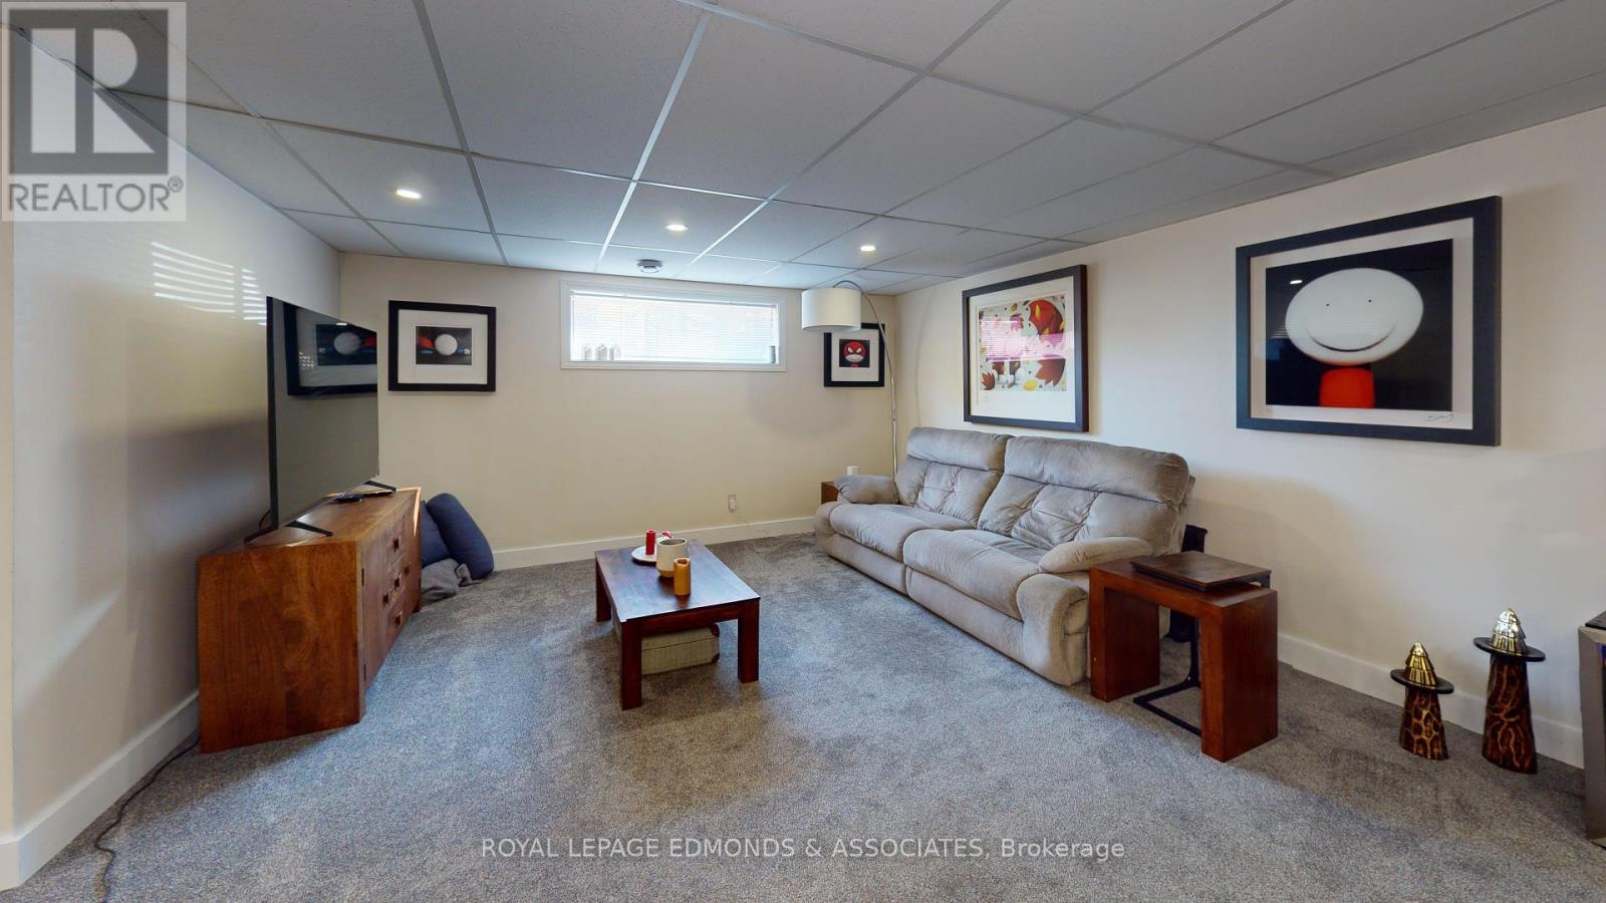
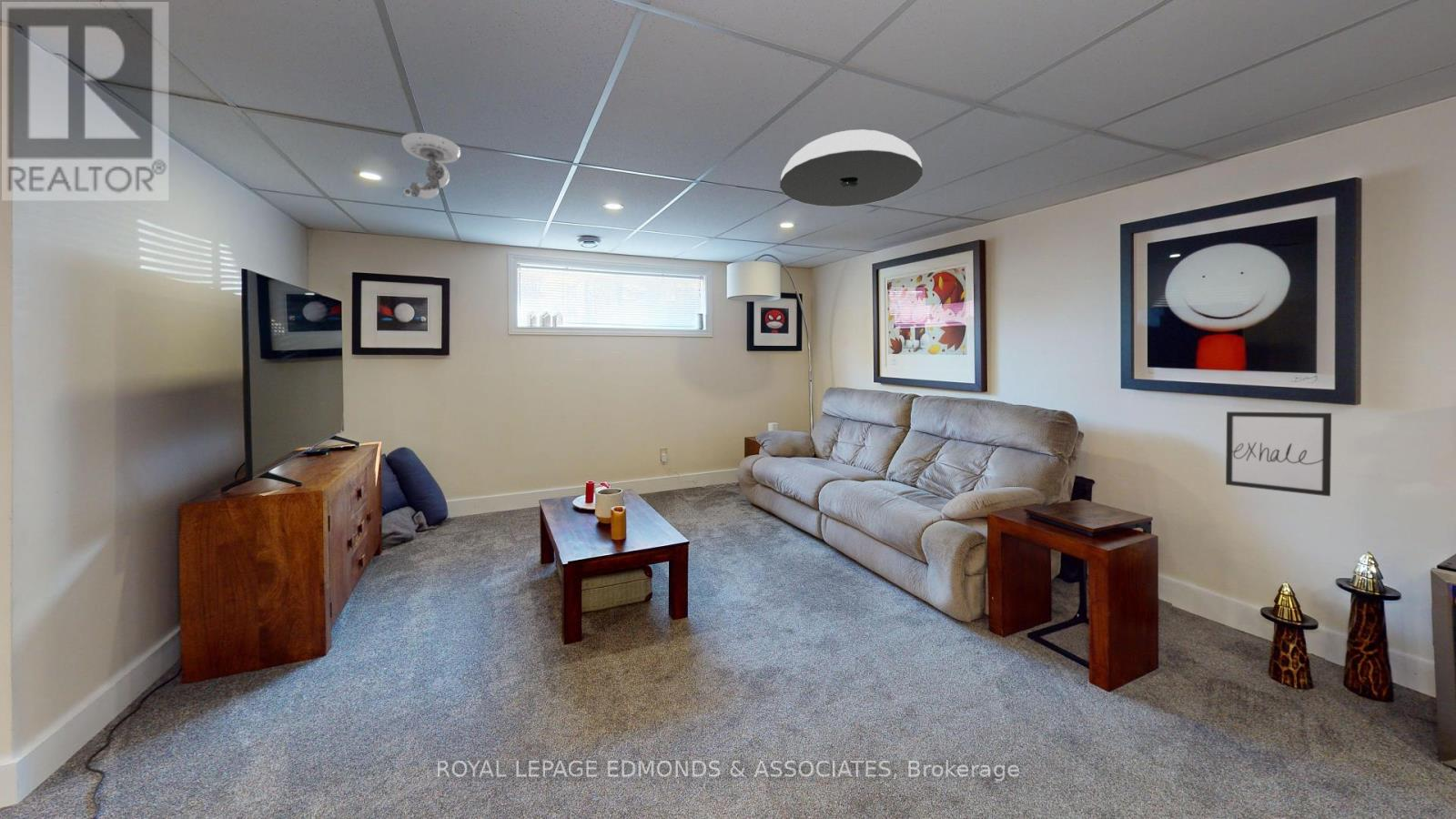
+ wall art (1275, 450)
+ ceiling light (849, 163)
+ security camera (431, 171)
